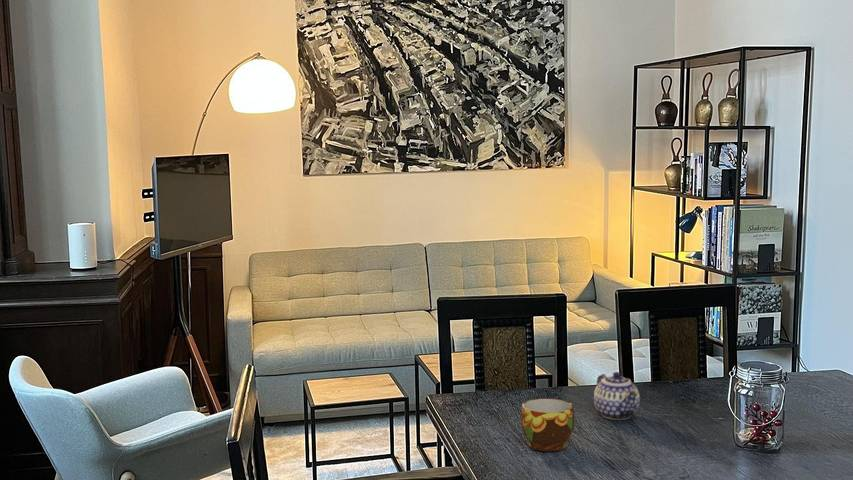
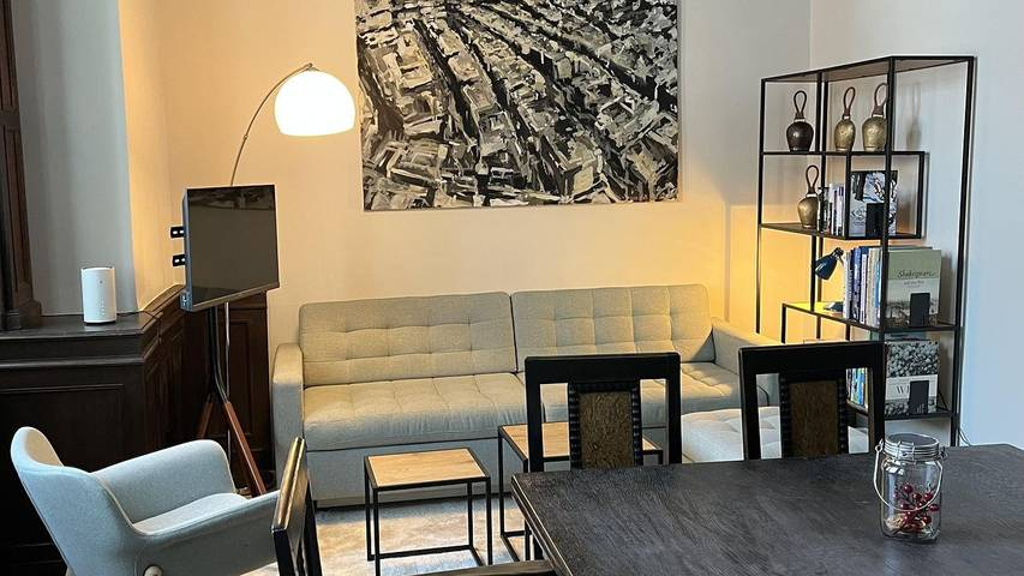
- teapot (616, 394)
- cup (547, 424)
